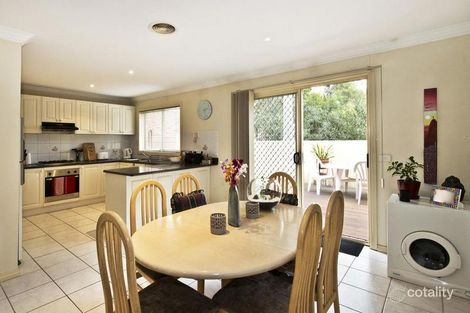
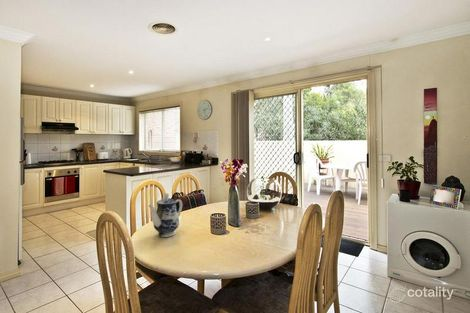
+ teapot (166, 213)
